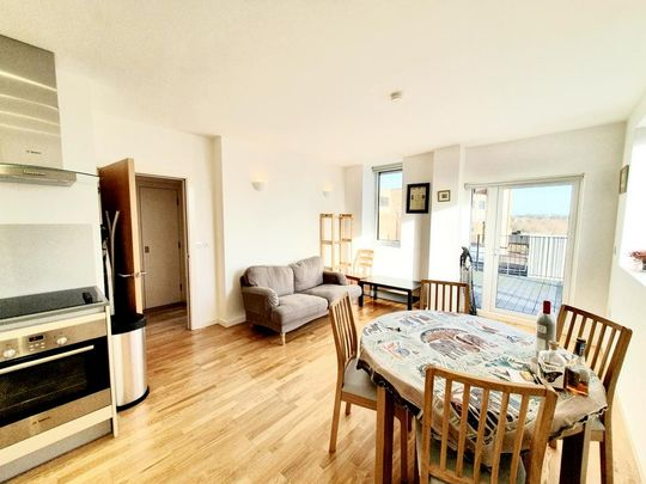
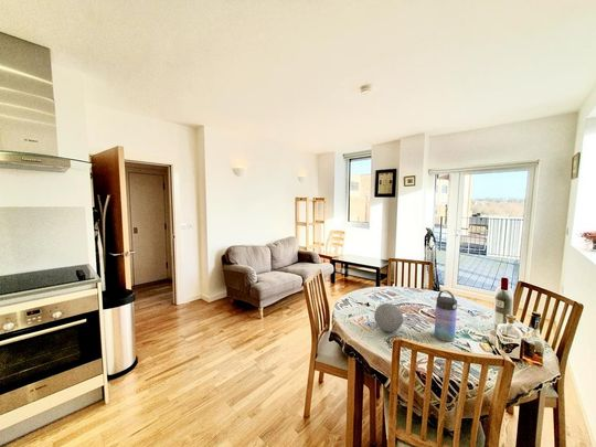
+ water bottle (445, 313)
+ decorative ball (387, 317)
